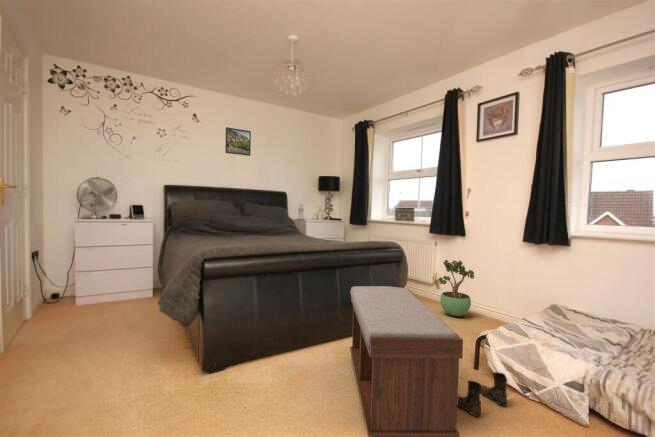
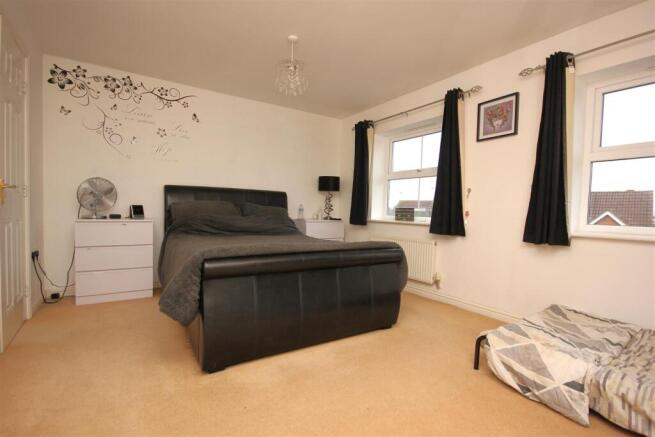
- boots (480, 389)
- bench (391, 347)
- potted plant (457, 287)
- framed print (238, 141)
